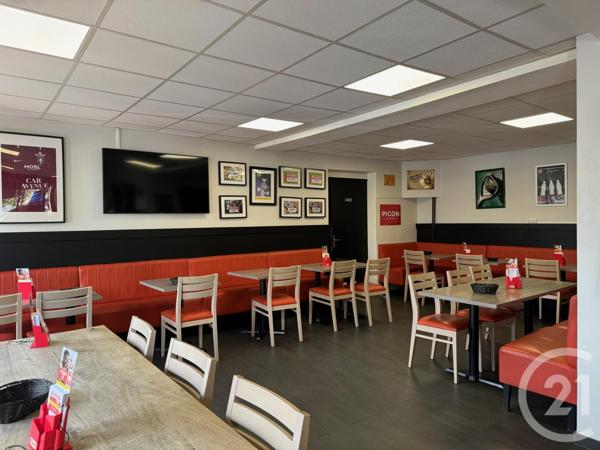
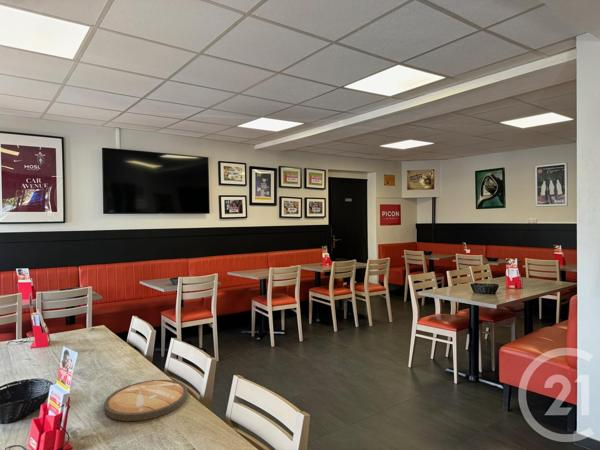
+ bread (147, 395)
